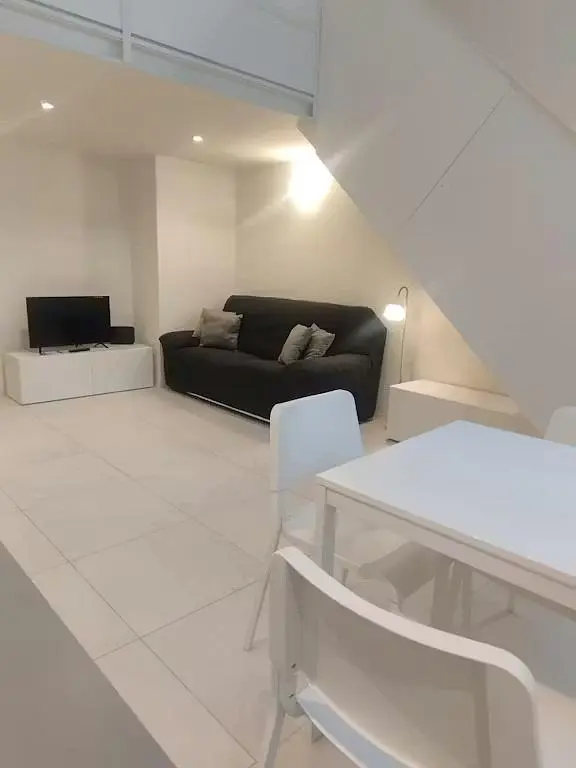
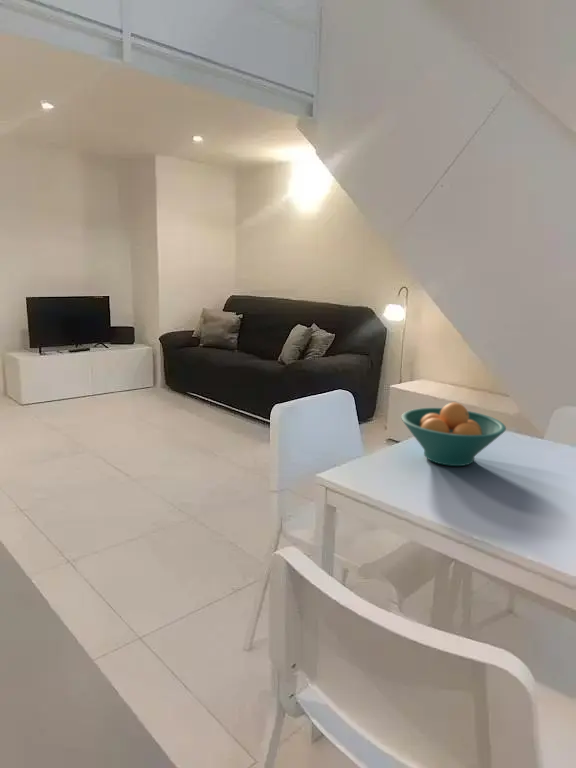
+ fruit bowl (451, 431)
